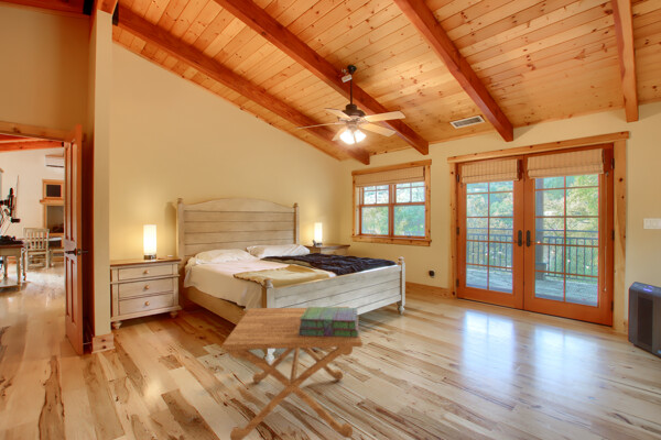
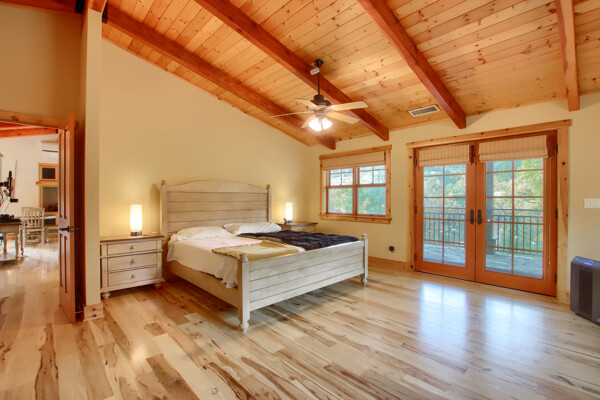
- side table (296, 363)
- stack of books (329, 320)
